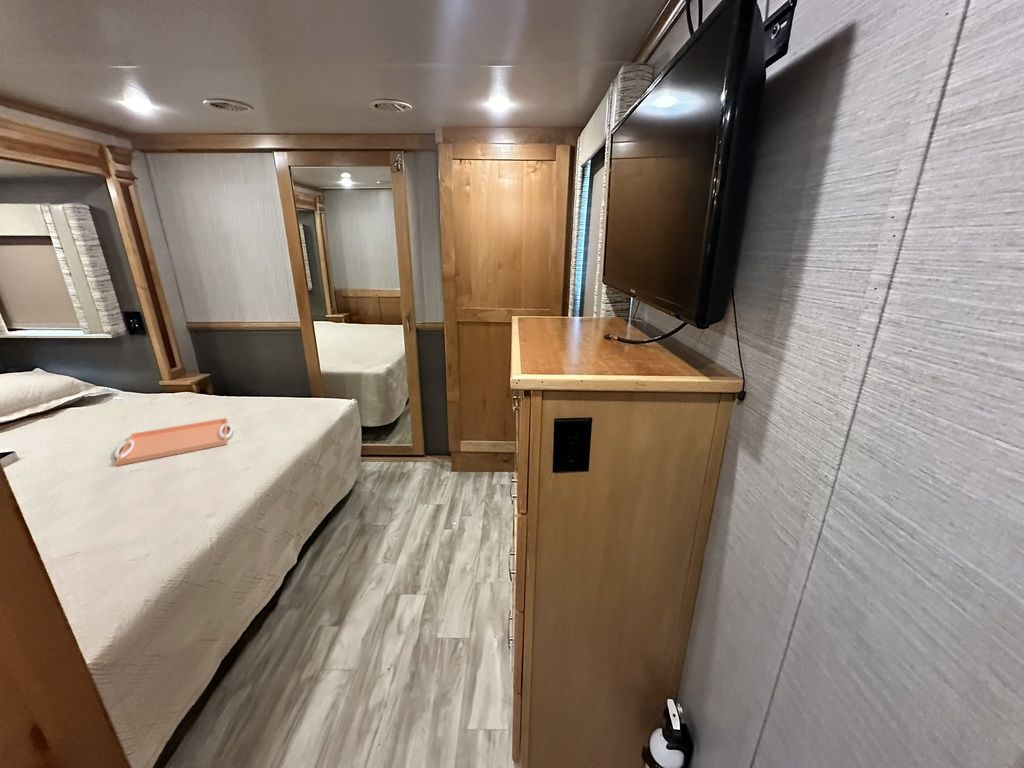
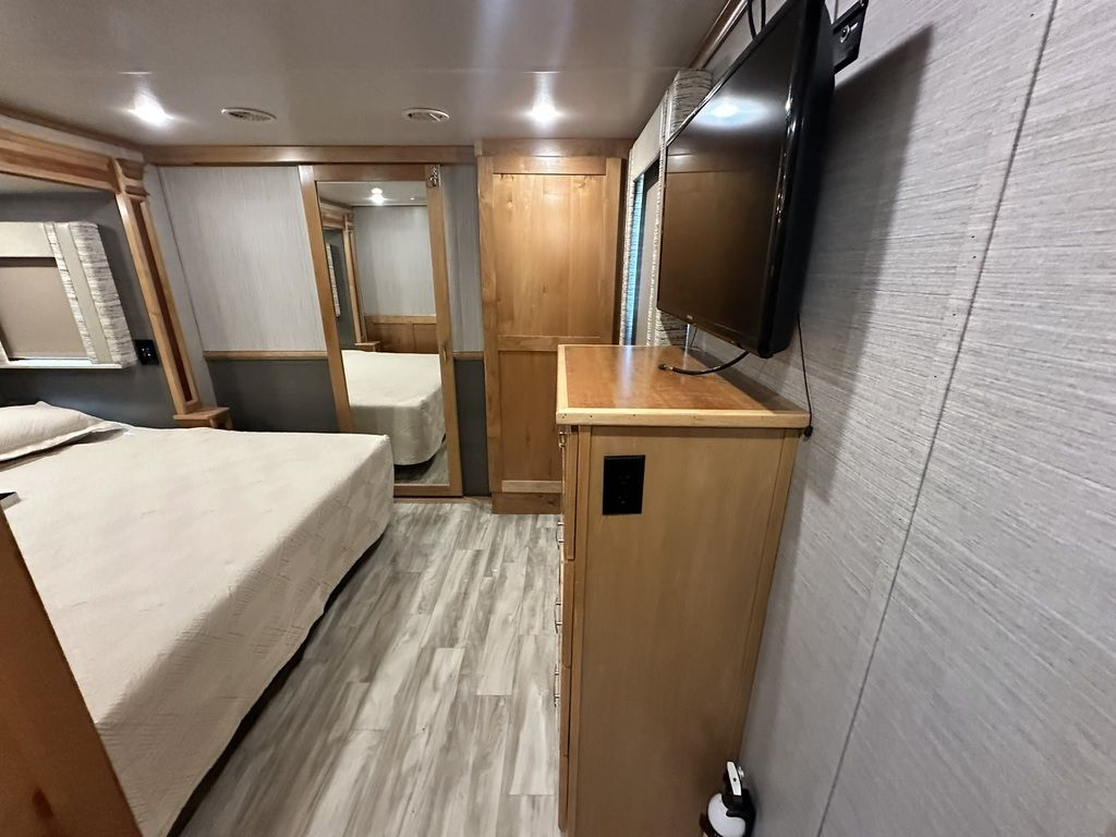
- serving tray (178, 438)
